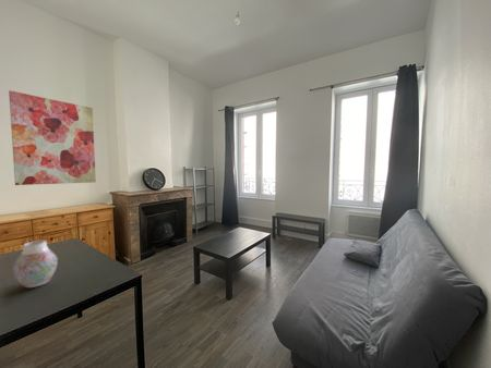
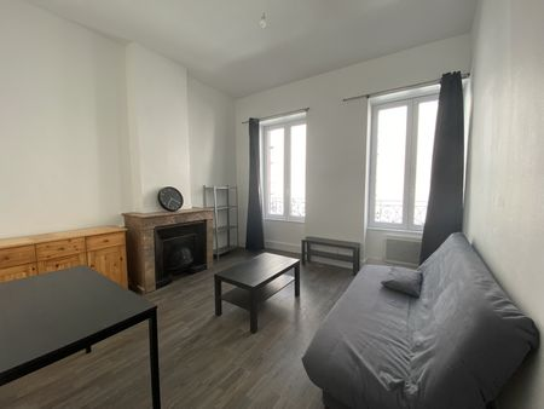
- wall art (58, 142)
- vase (36, 263)
